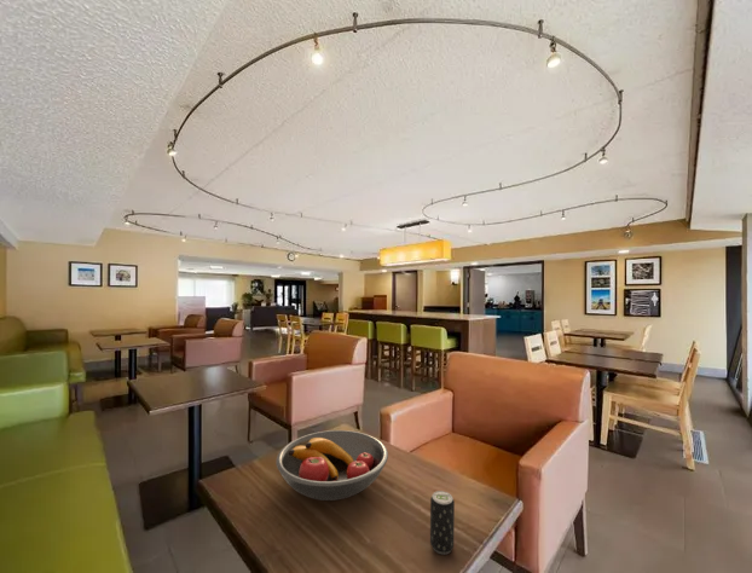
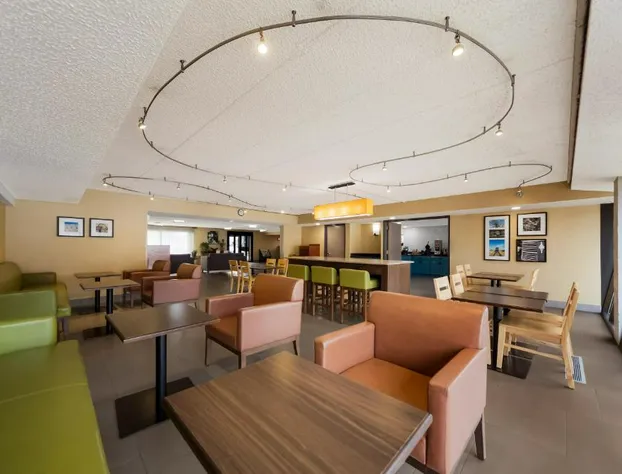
- beverage can (441, 521)
- fruit bowl (332, 463)
